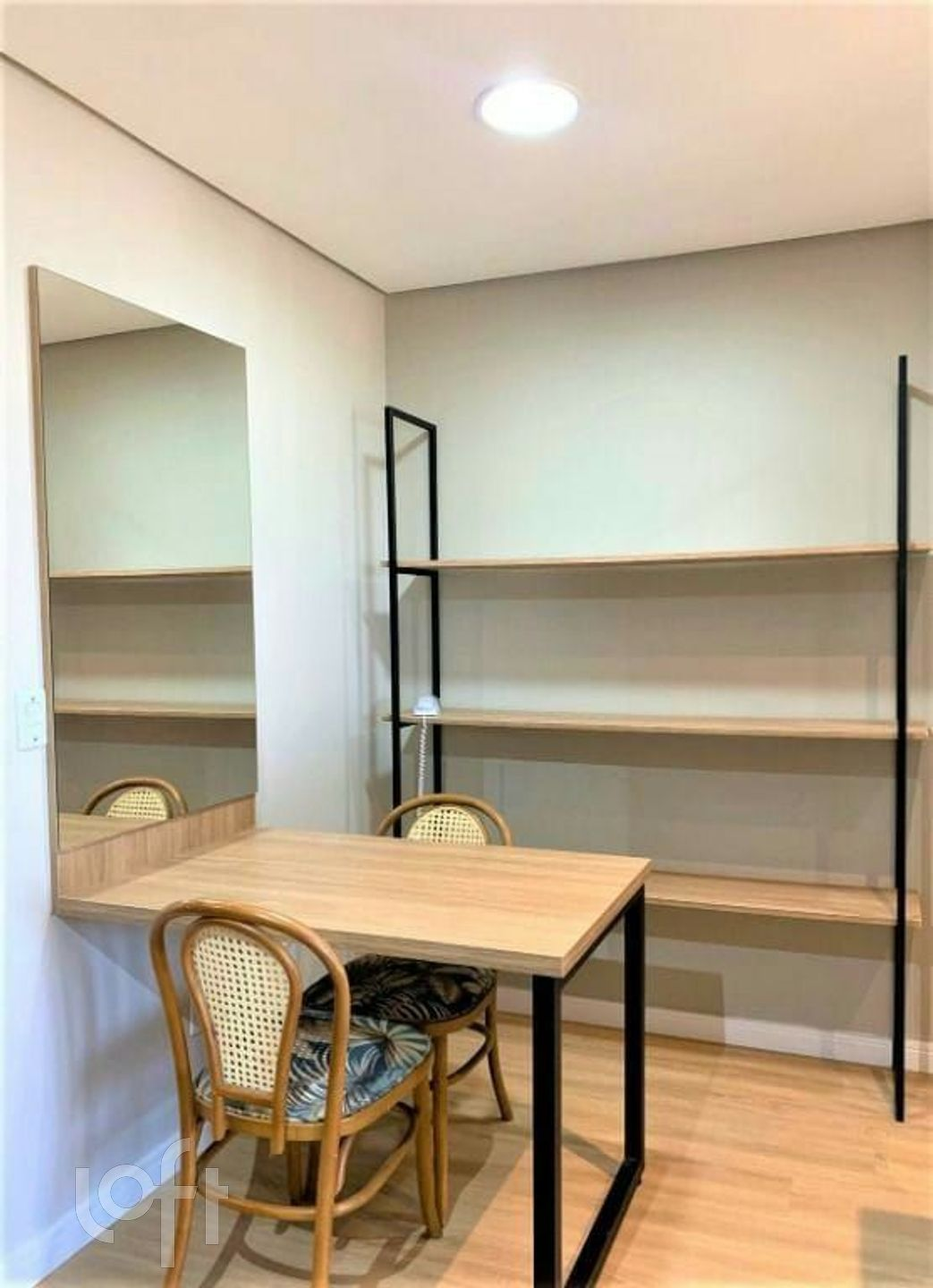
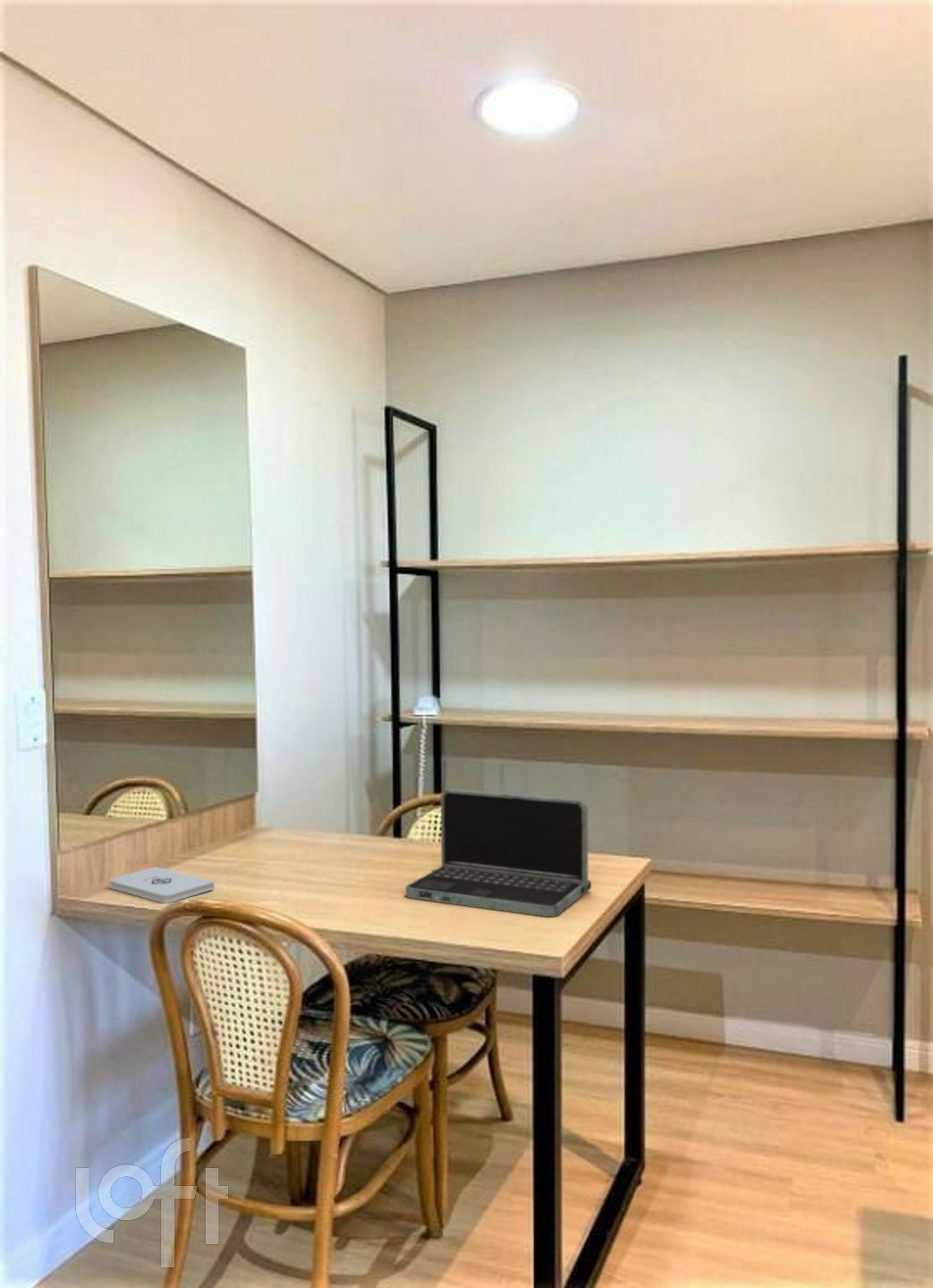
+ laptop (495, 845)
+ notepad (160, 884)
